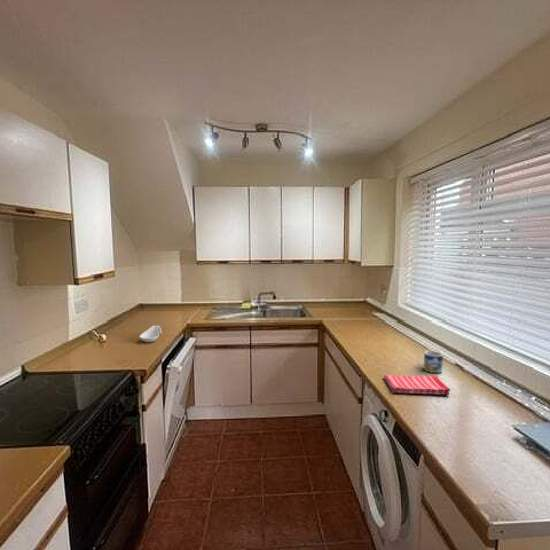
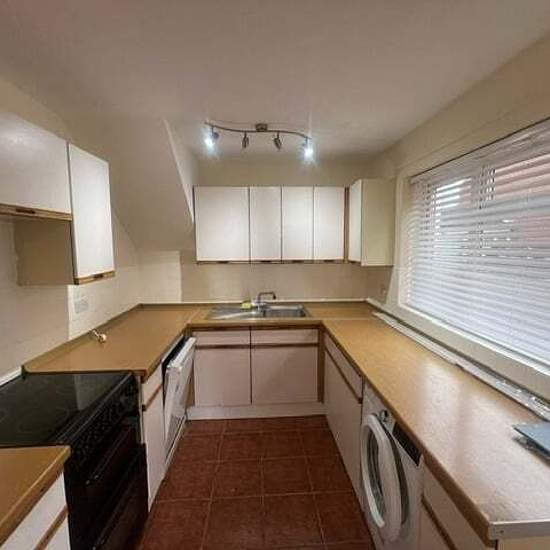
- dish towel (415, 383)
- spoon rest (152, 333)
- mug (431, 360)
